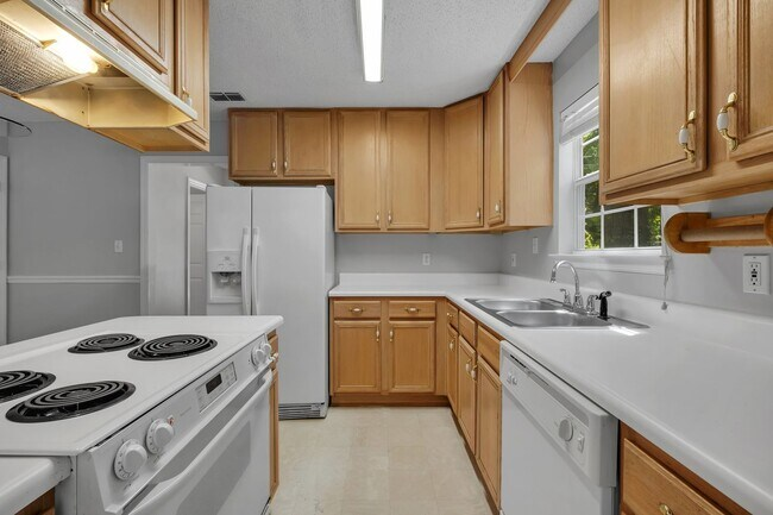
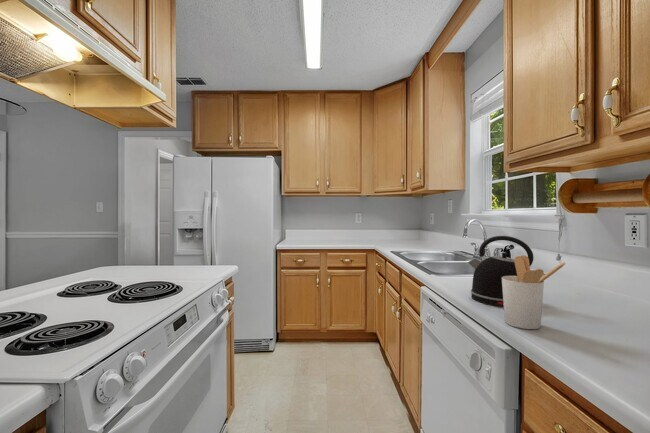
+ kettle (500, 267)
+ utensil holder (533, 291)
